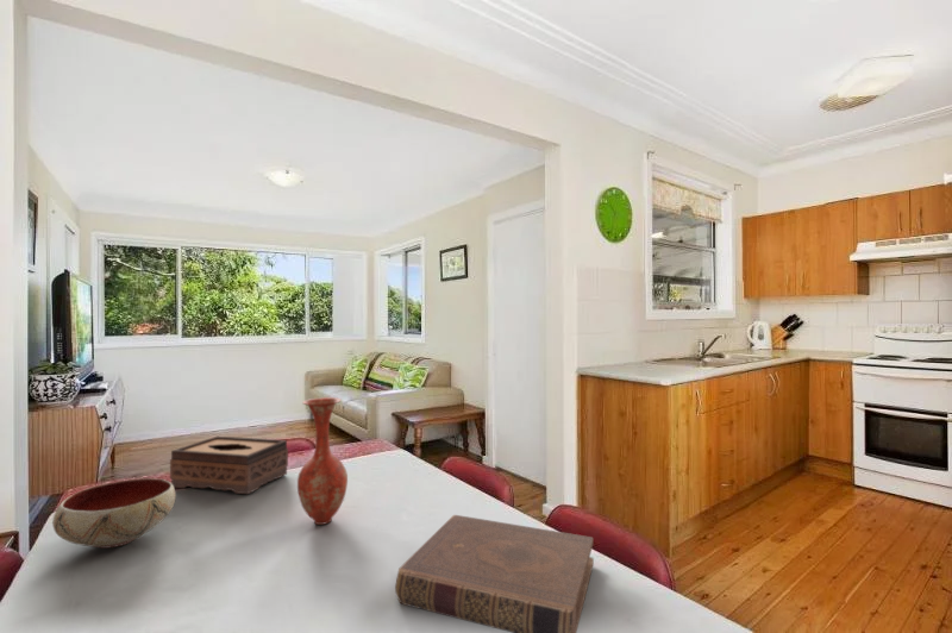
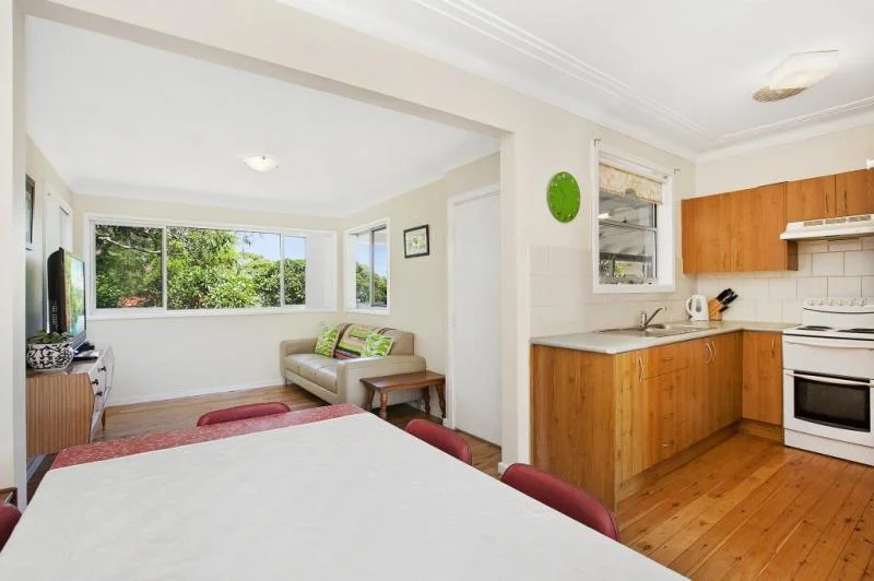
- vase (322, 460)
- tissue box (231, 462)
- bowl (118, 516)
- book (500, 569)
